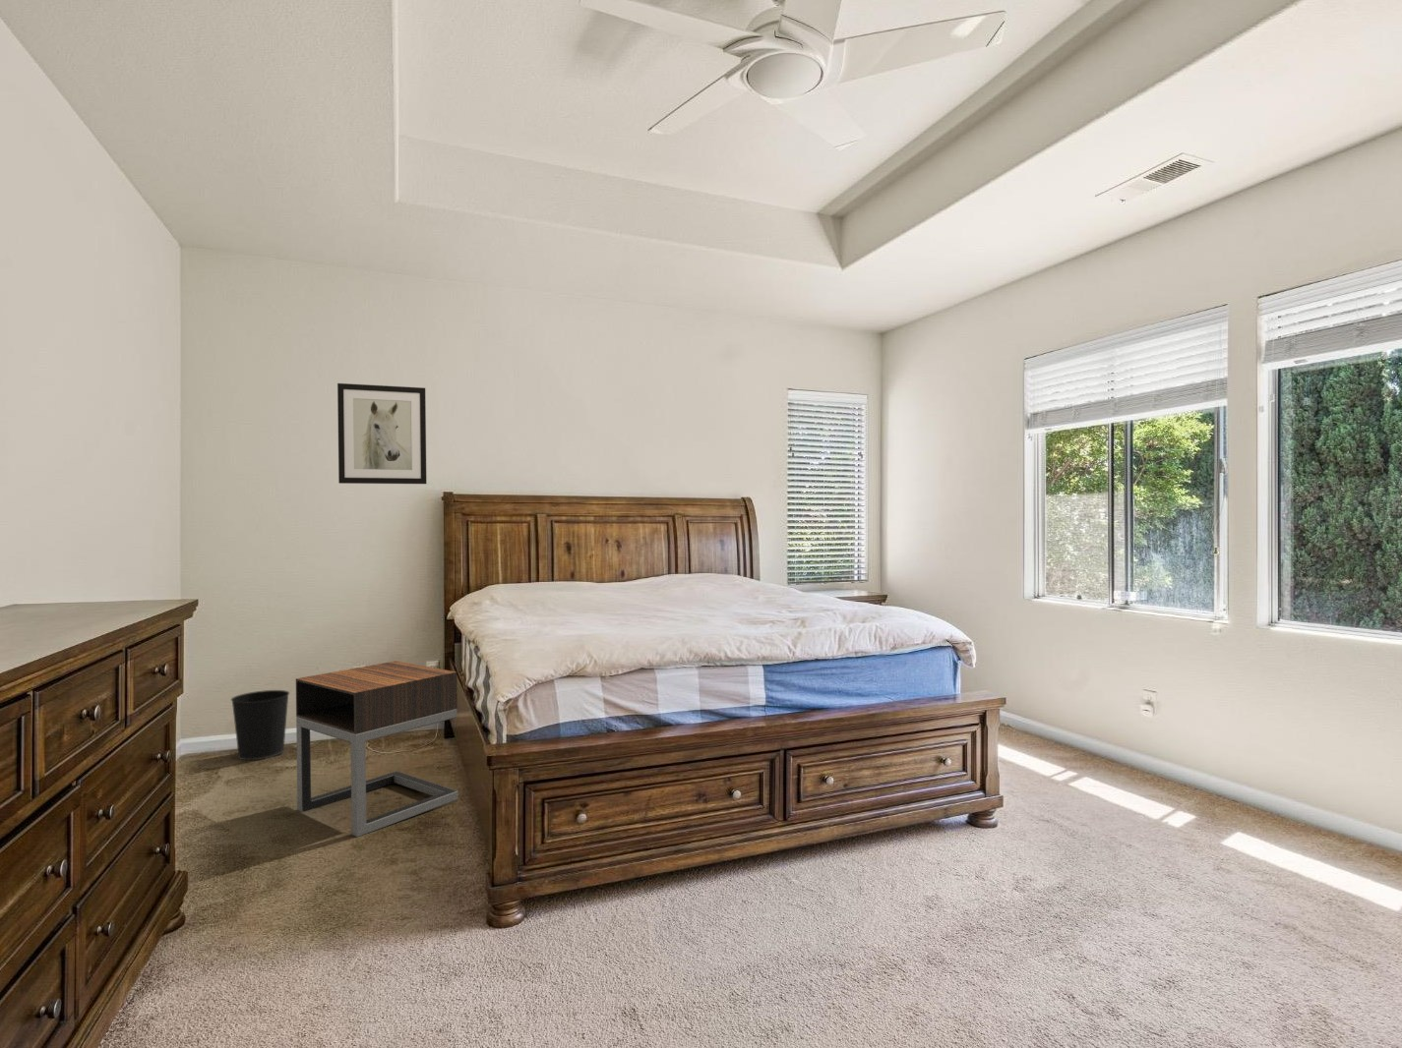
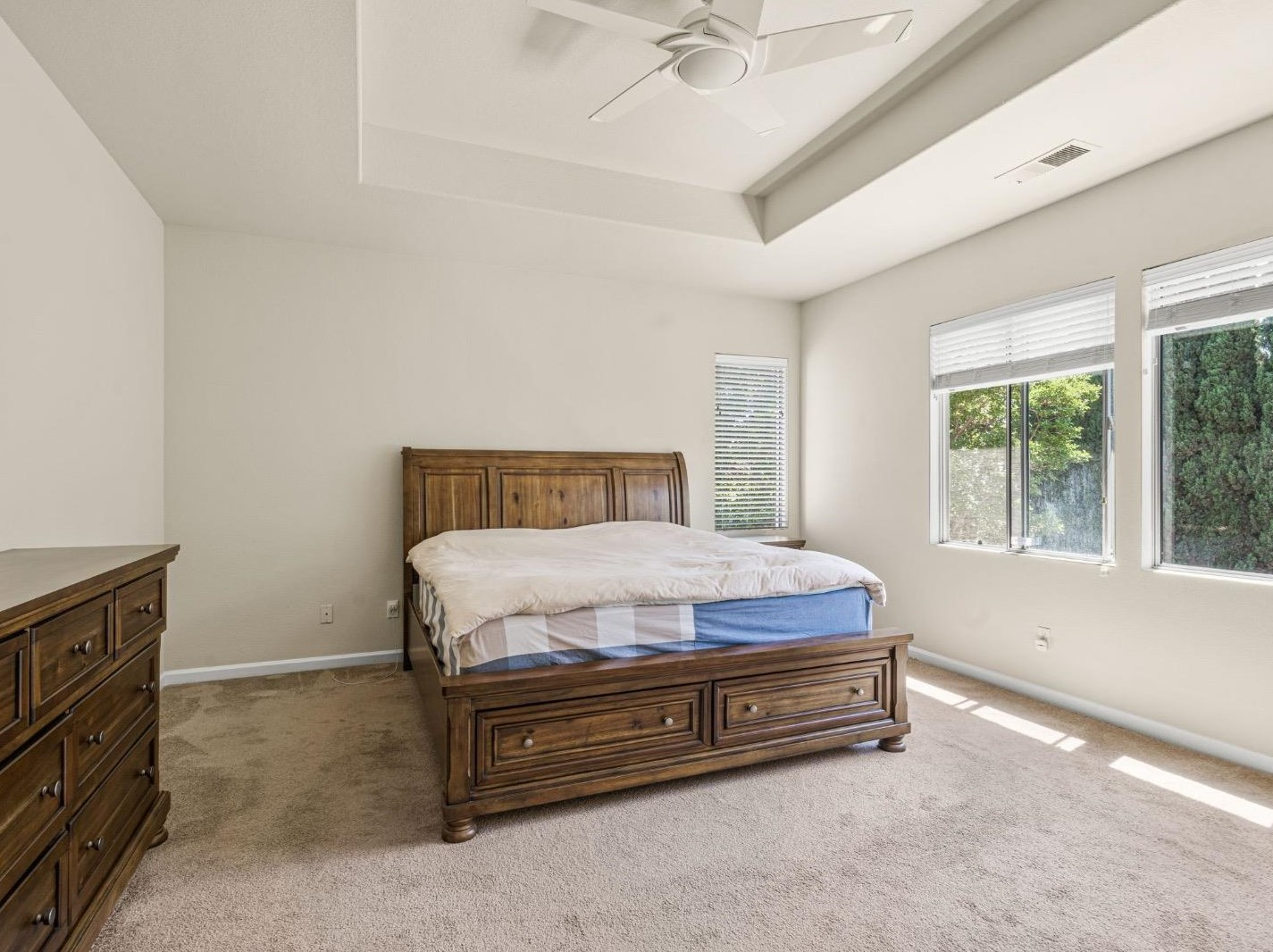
- wall art (383, 435)
- wastebasket (261, 724)
- nightstand (378, 738)
